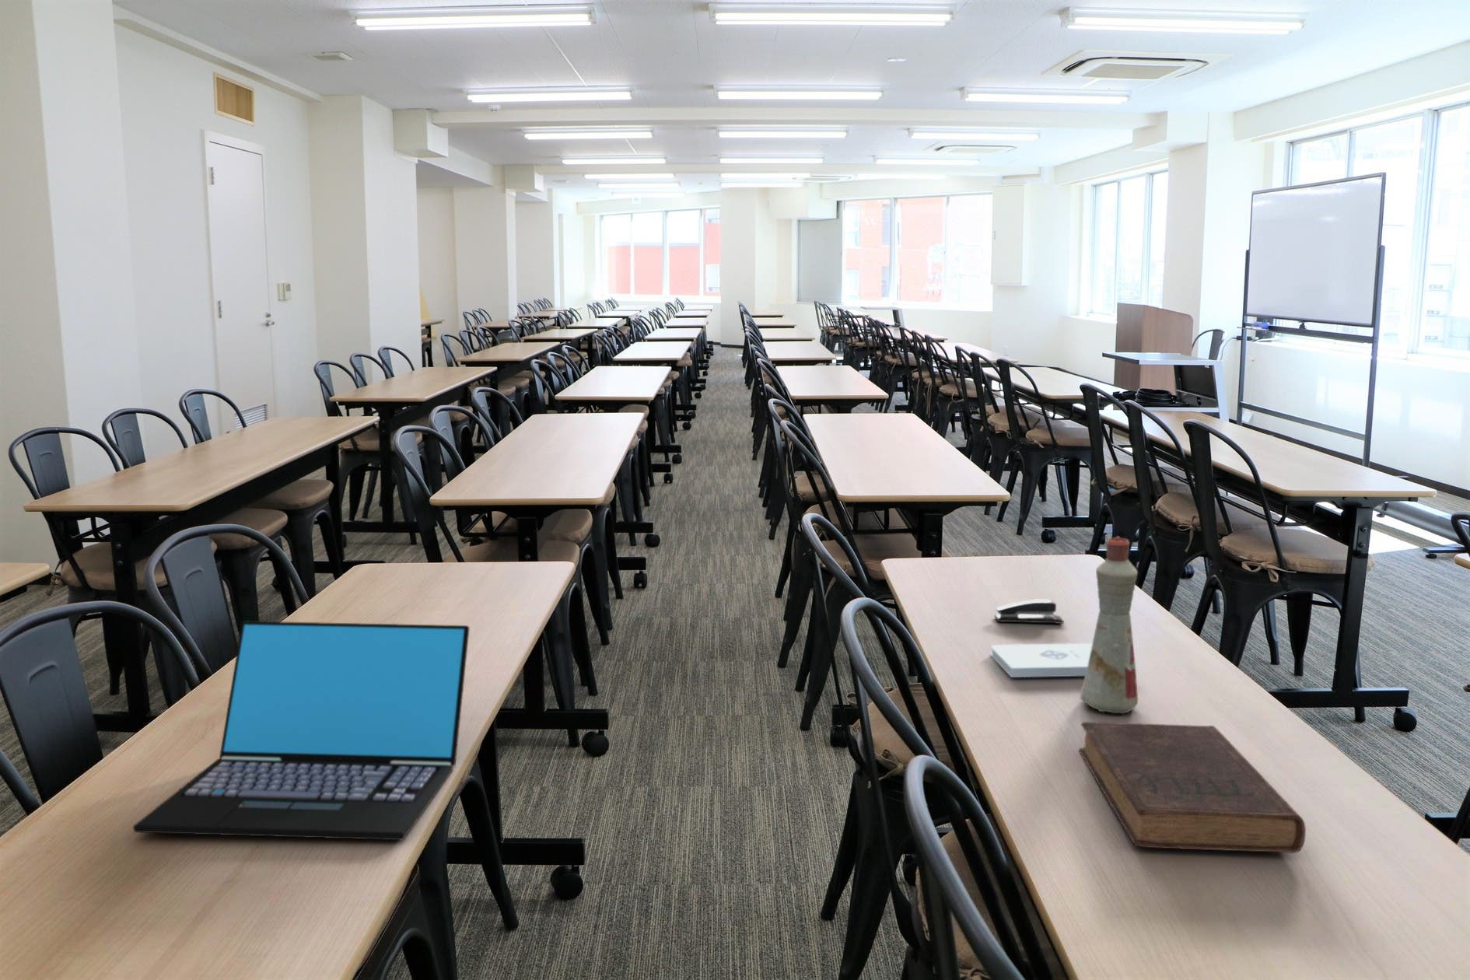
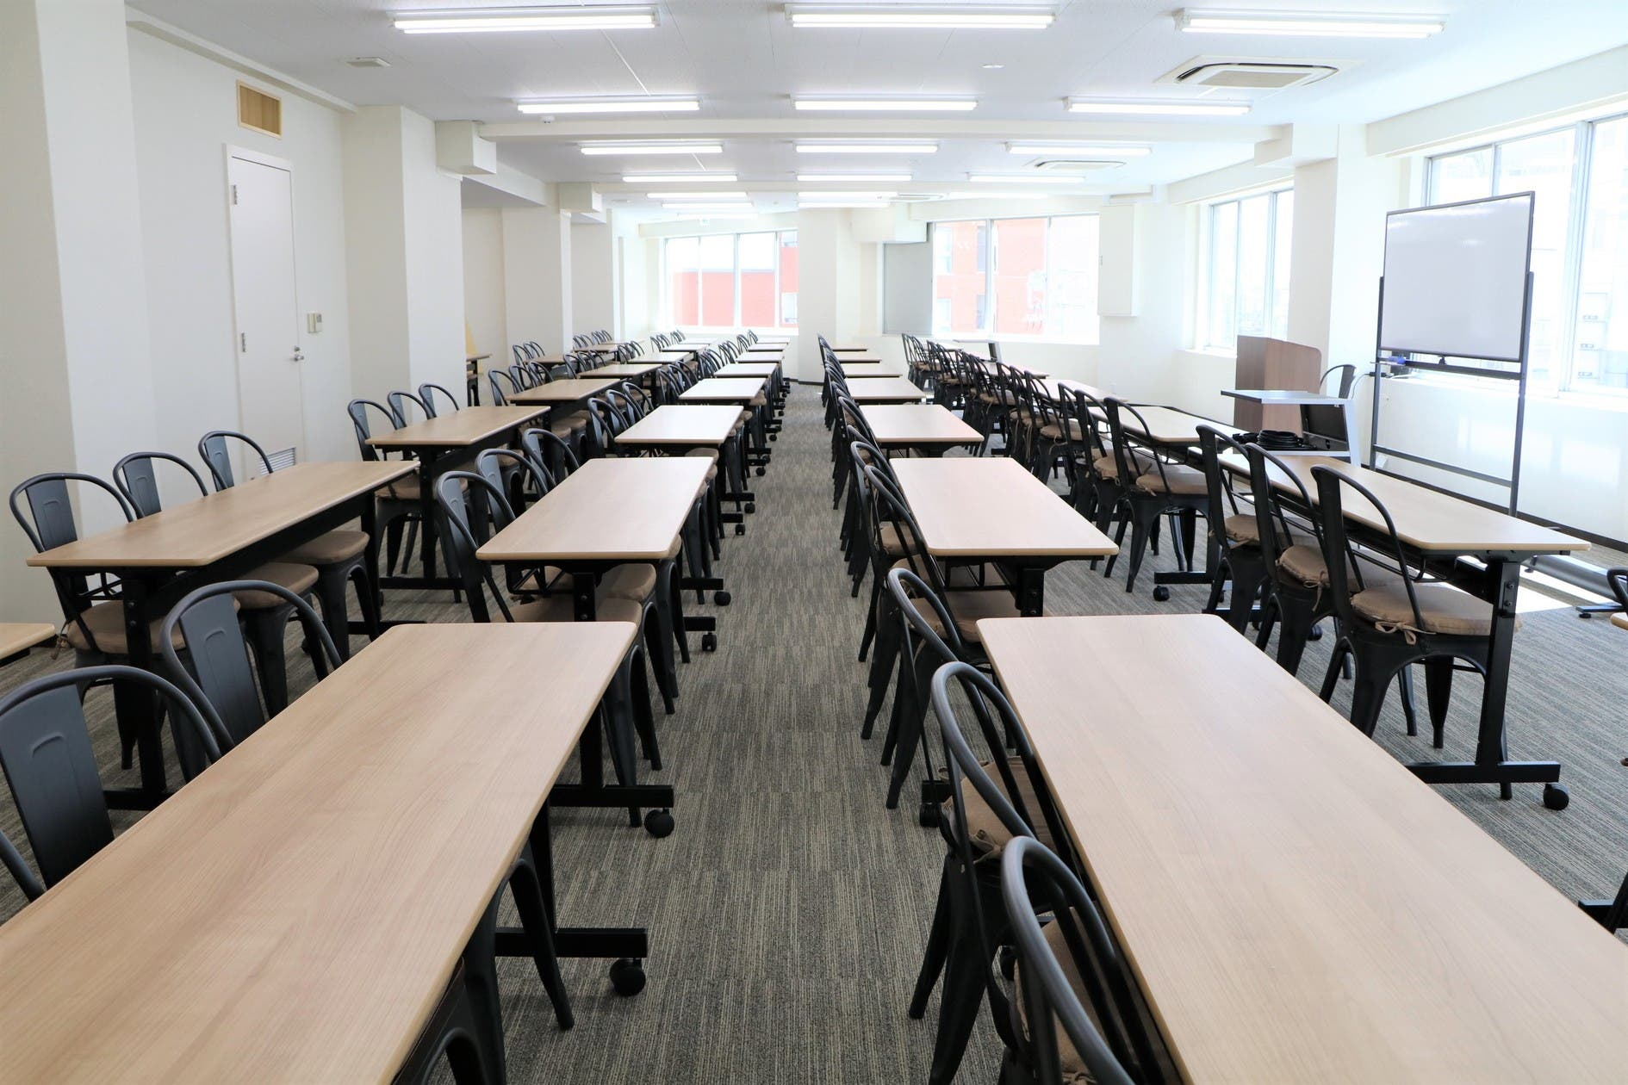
- stapler (1029, 610)
- book (1180, 781)
- bottle (1113, 621)
- notepad (1057, 660)
- laptop (316, 720)
